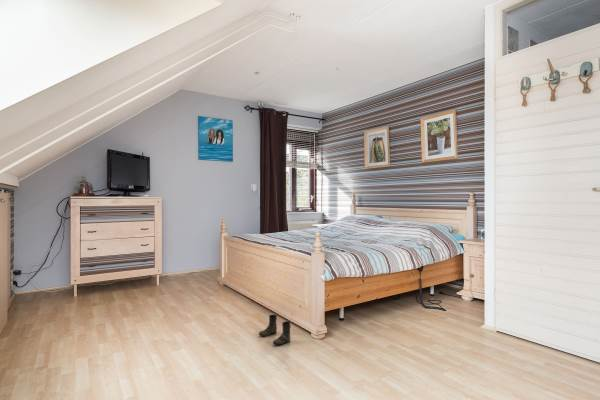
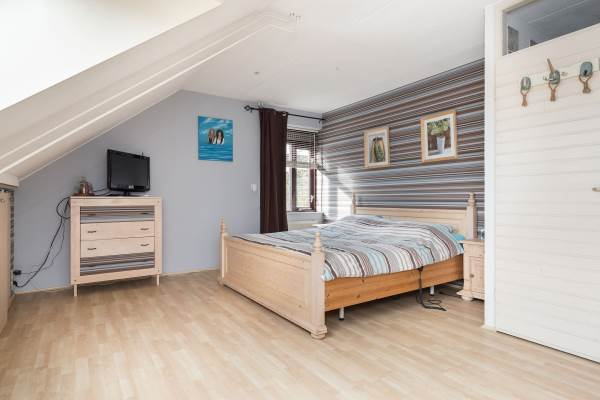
- boots (274, 329)
